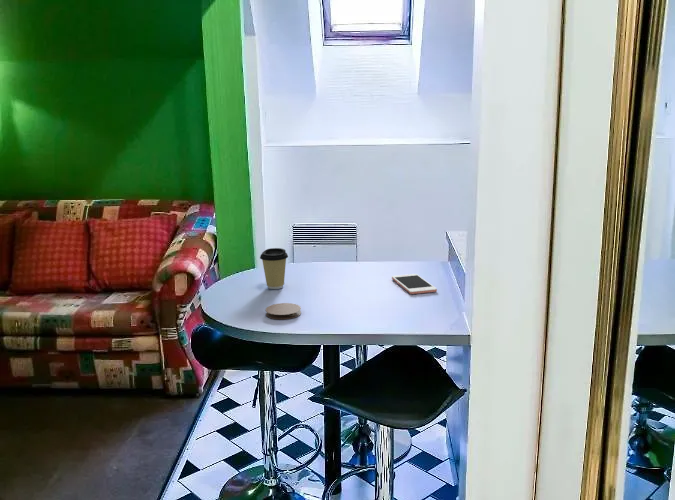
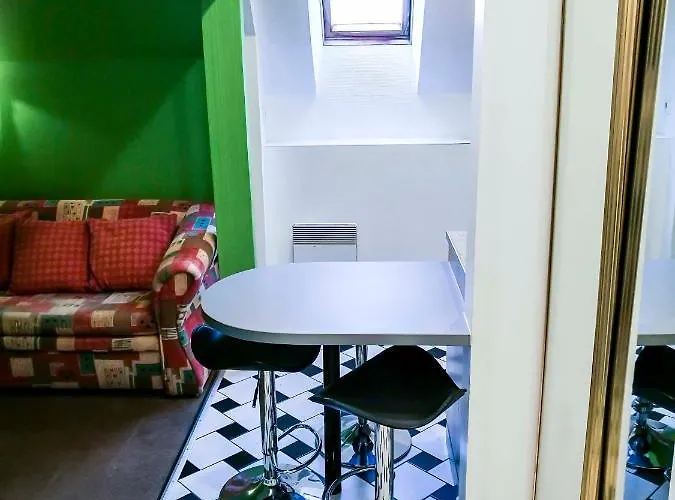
- coaster (283, 311)
- cell phone (413, 283)
- coffee cup (274, 269)
